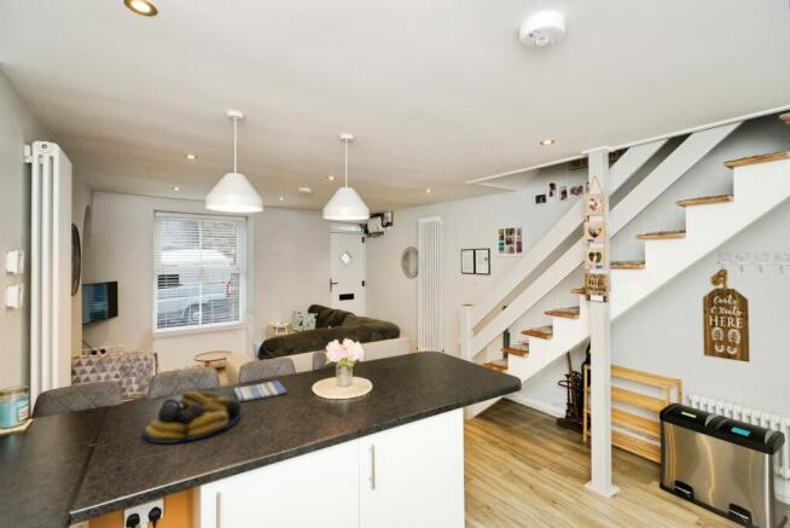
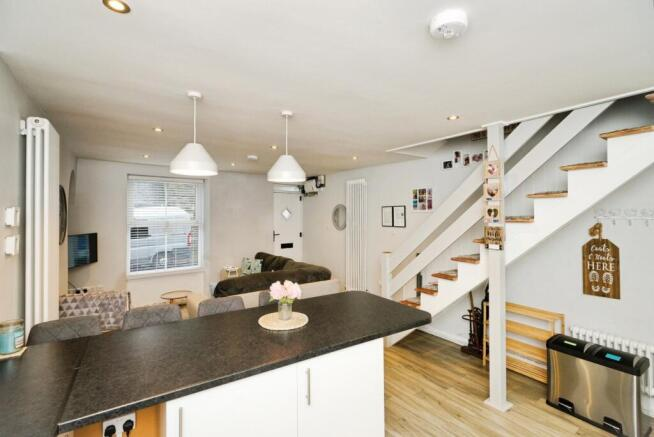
- fruit bowl (193, 408)
- dish towel (260, 390)
